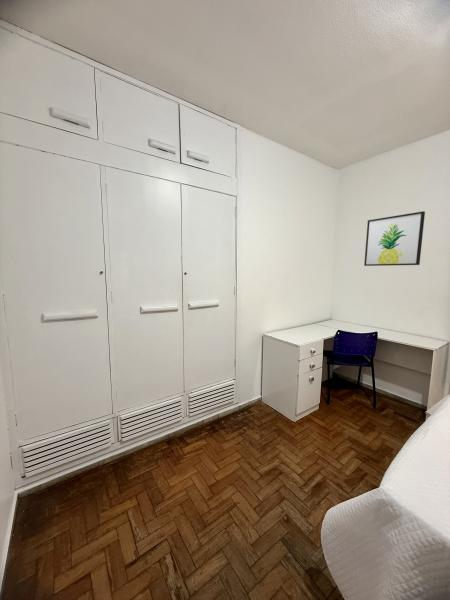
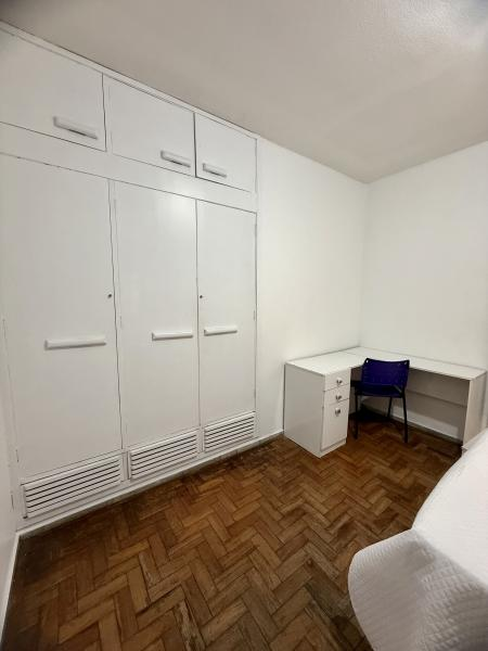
- wall art (391, 241)
